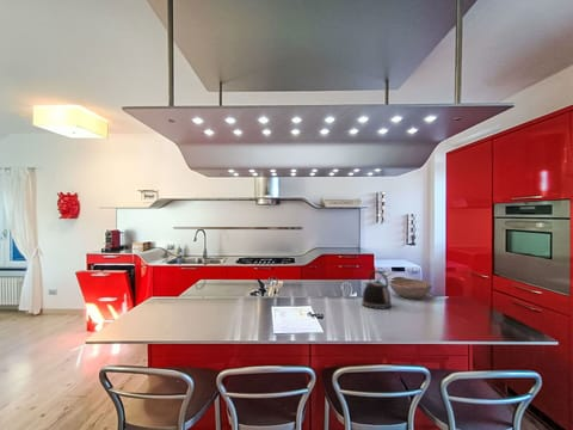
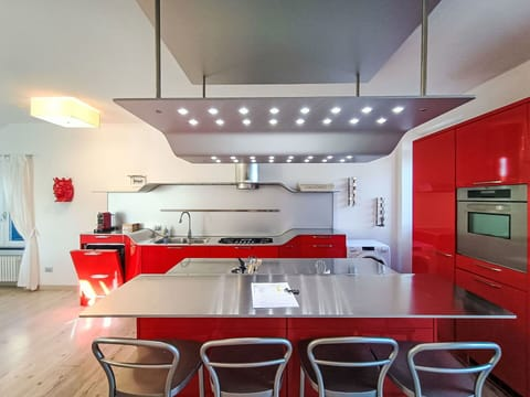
- bowl (409, 289)
- kettle (376, 287)
